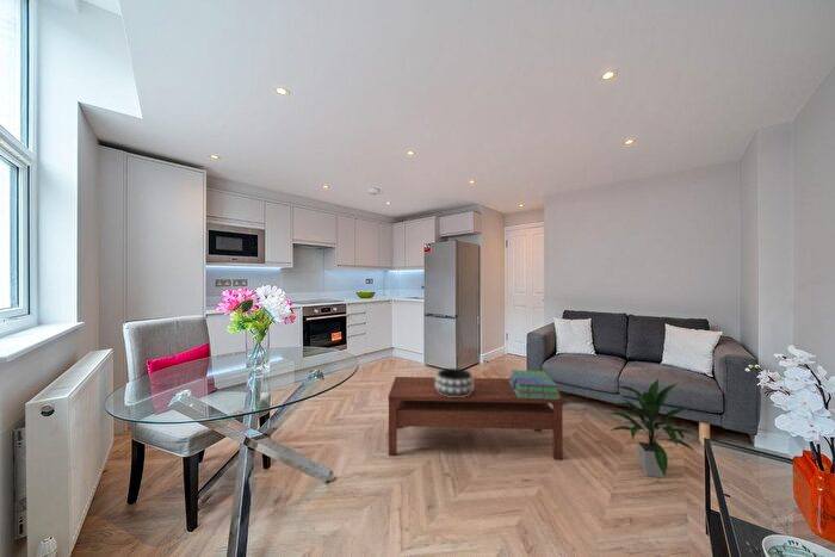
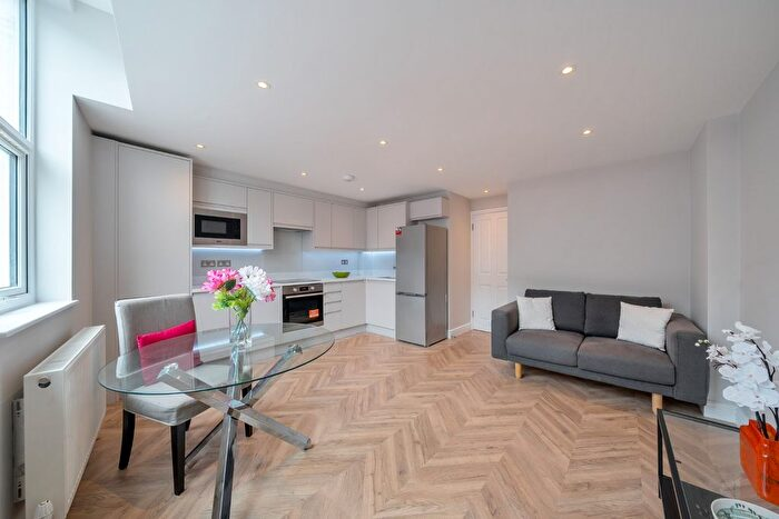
- coffee table (470, 414)
- decorative bowl (453, 382)
- stack of books (532, 383)
- indoor plant (650, 426)
